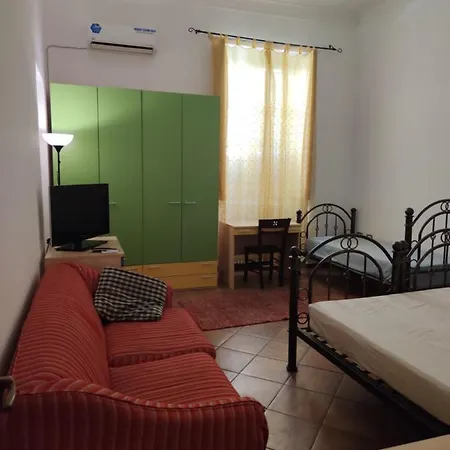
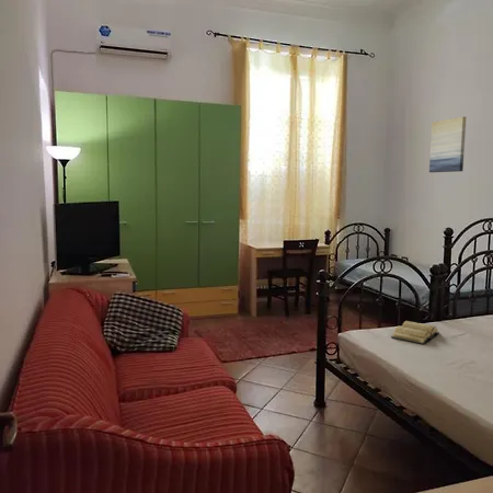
+ wall art (446, 146)
+ diary (415, 330)
